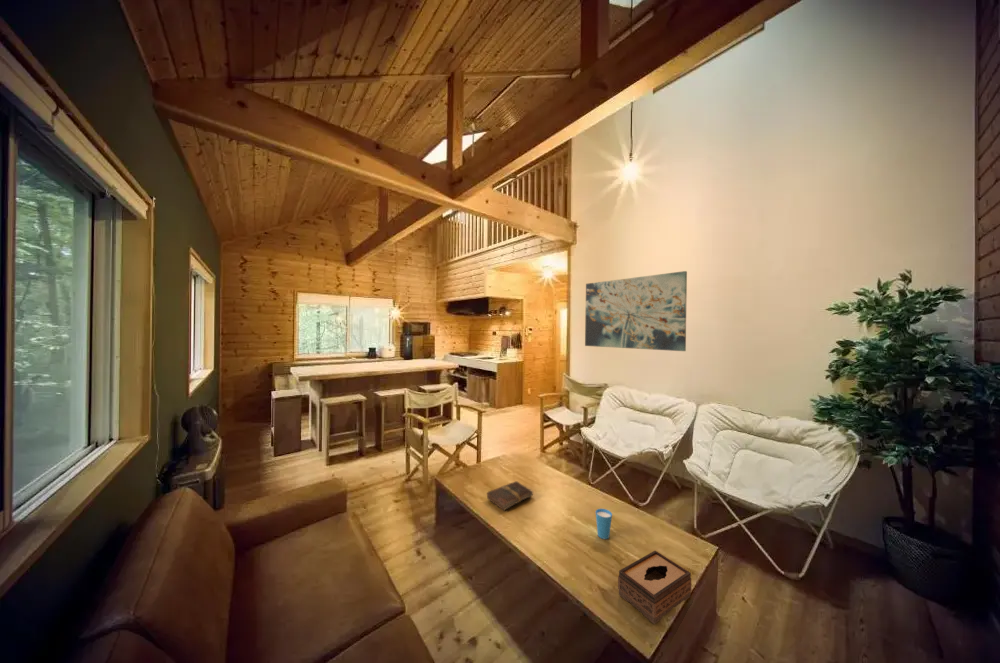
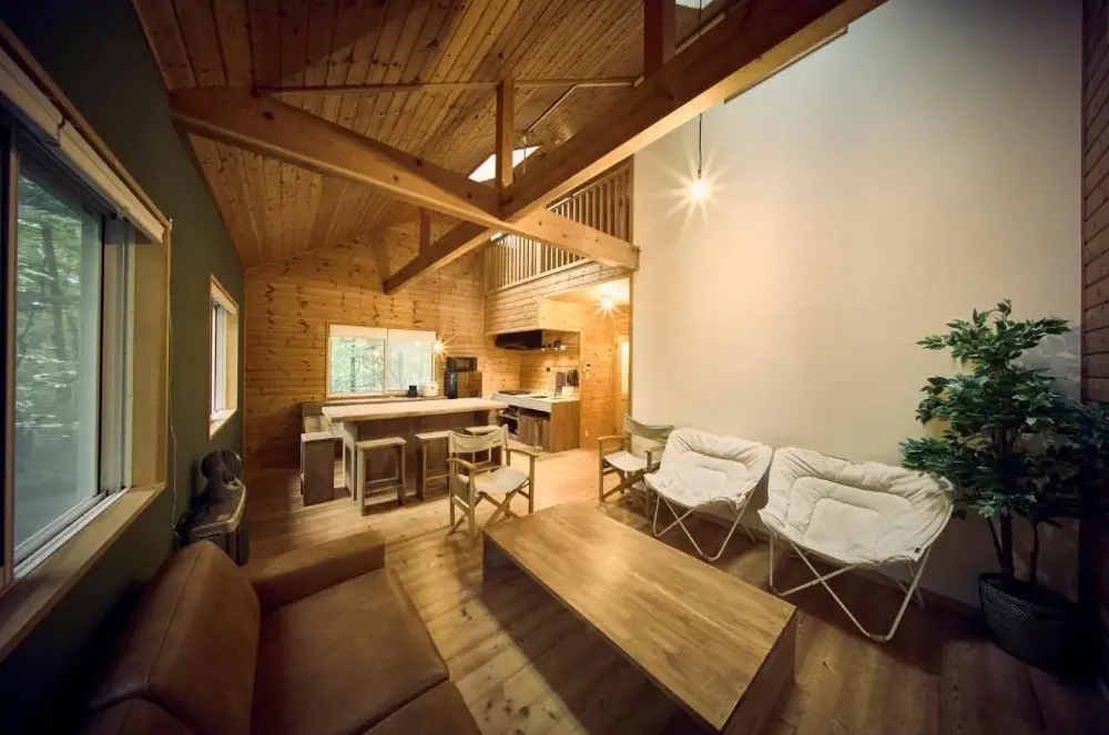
- cup (603, 524)
- book (510, 494)
- wall art (629, 313)
- tissue box (654, 583)
